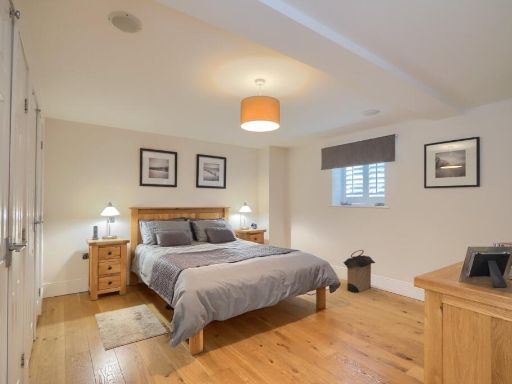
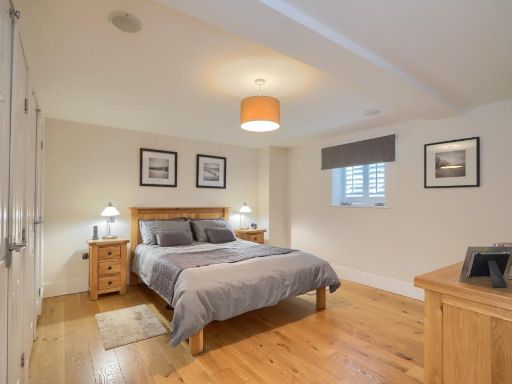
- laundry hamper (358, 268)
